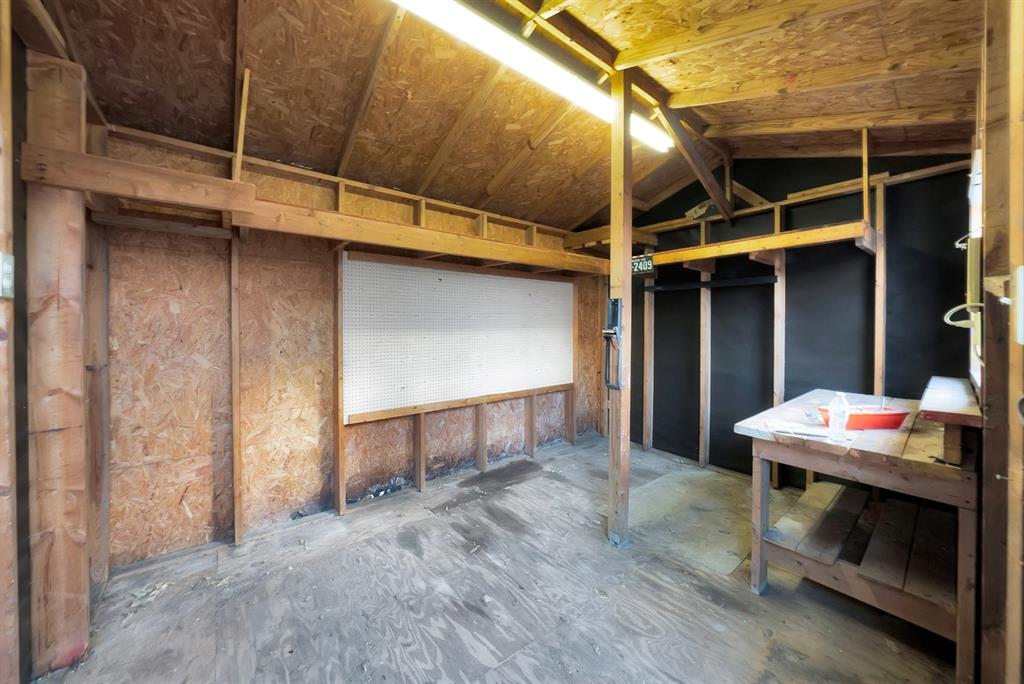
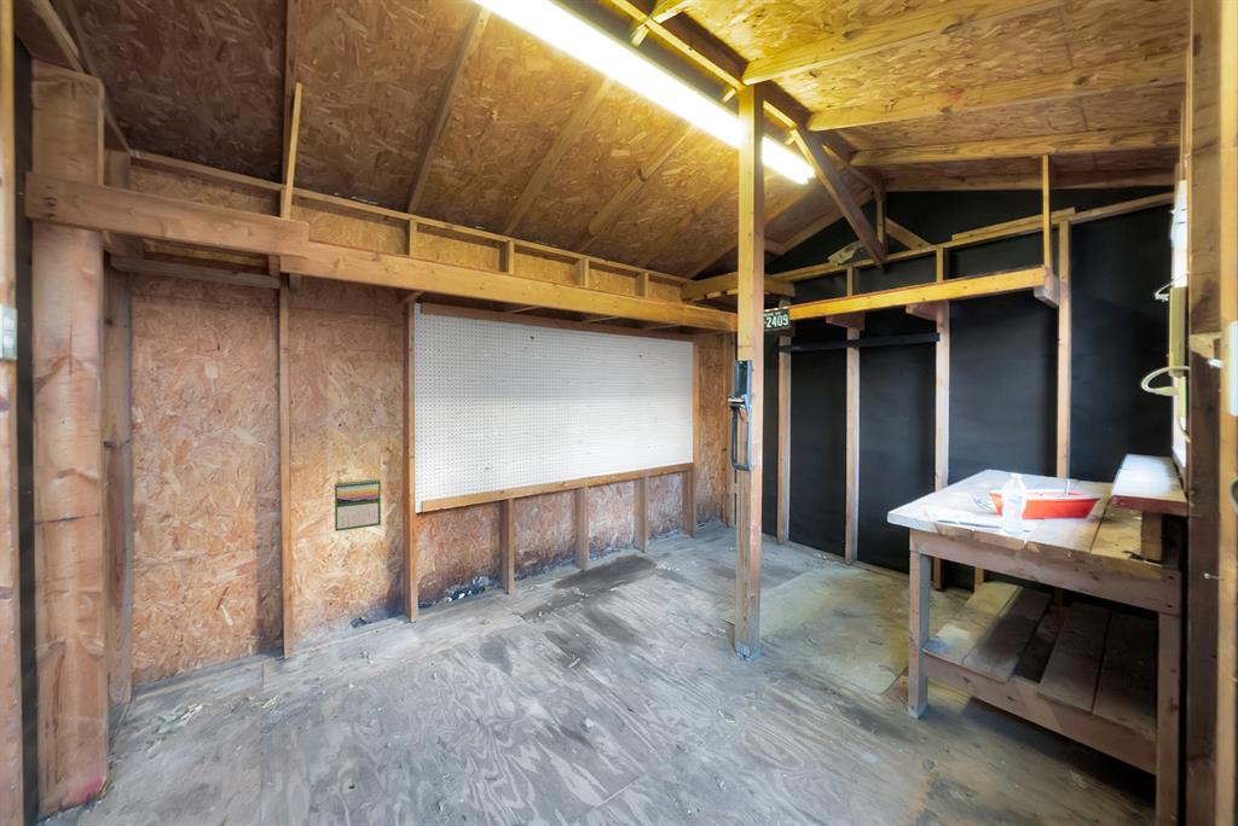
+ calendar (358, 504)
